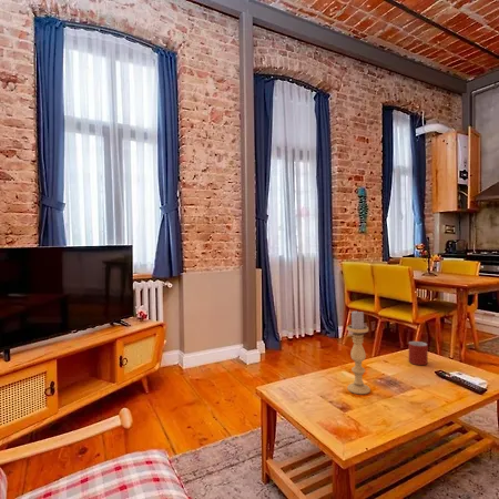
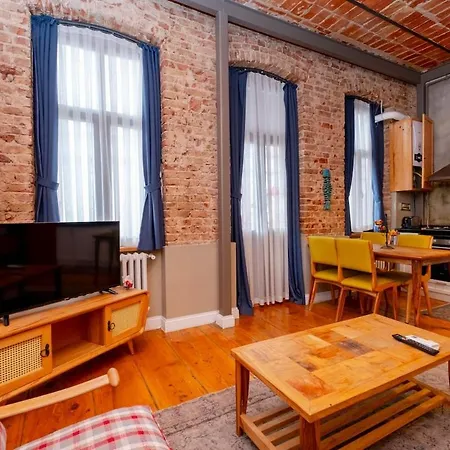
- candle holder (357, 349)
- mug (419, 352)
